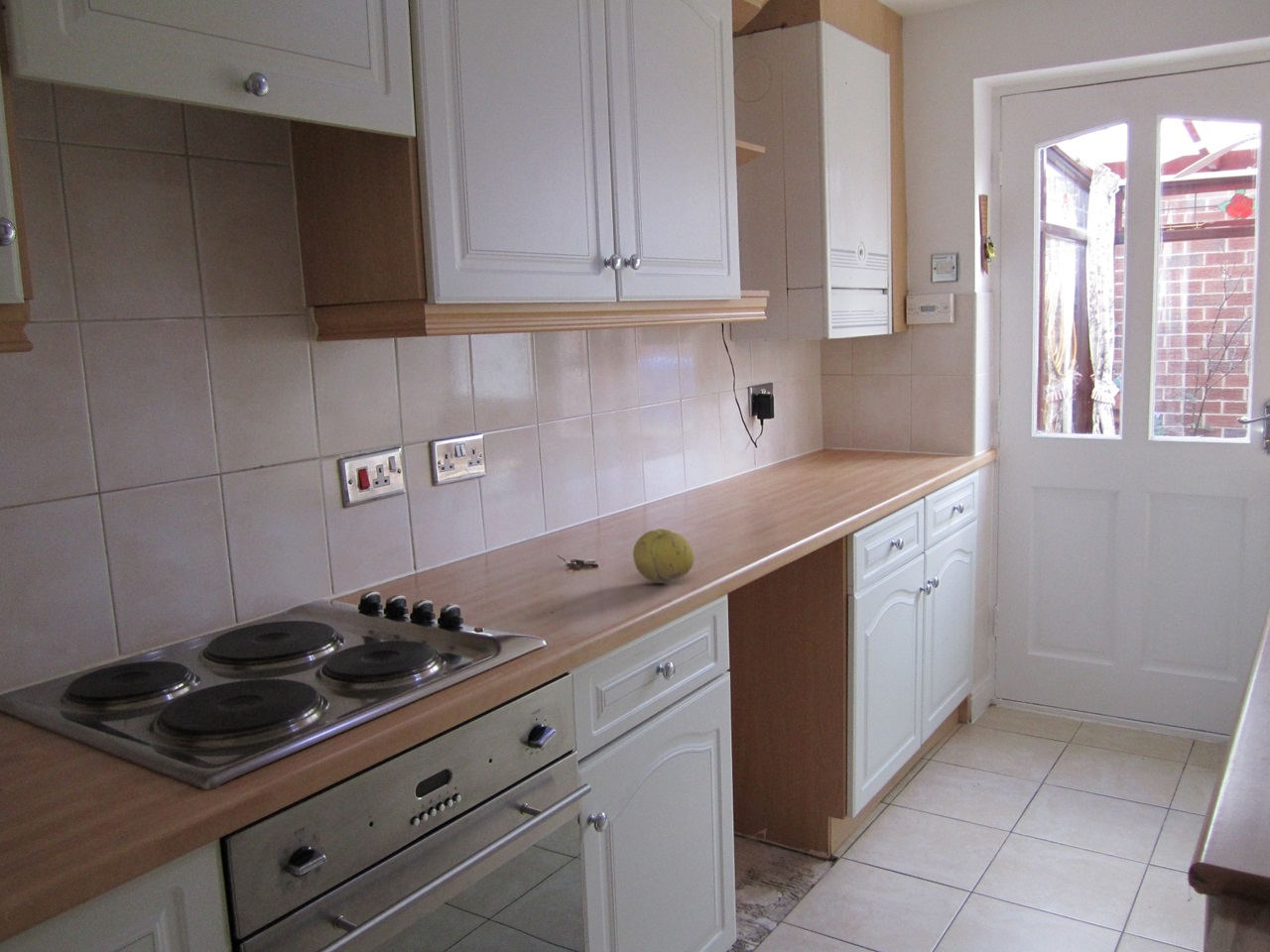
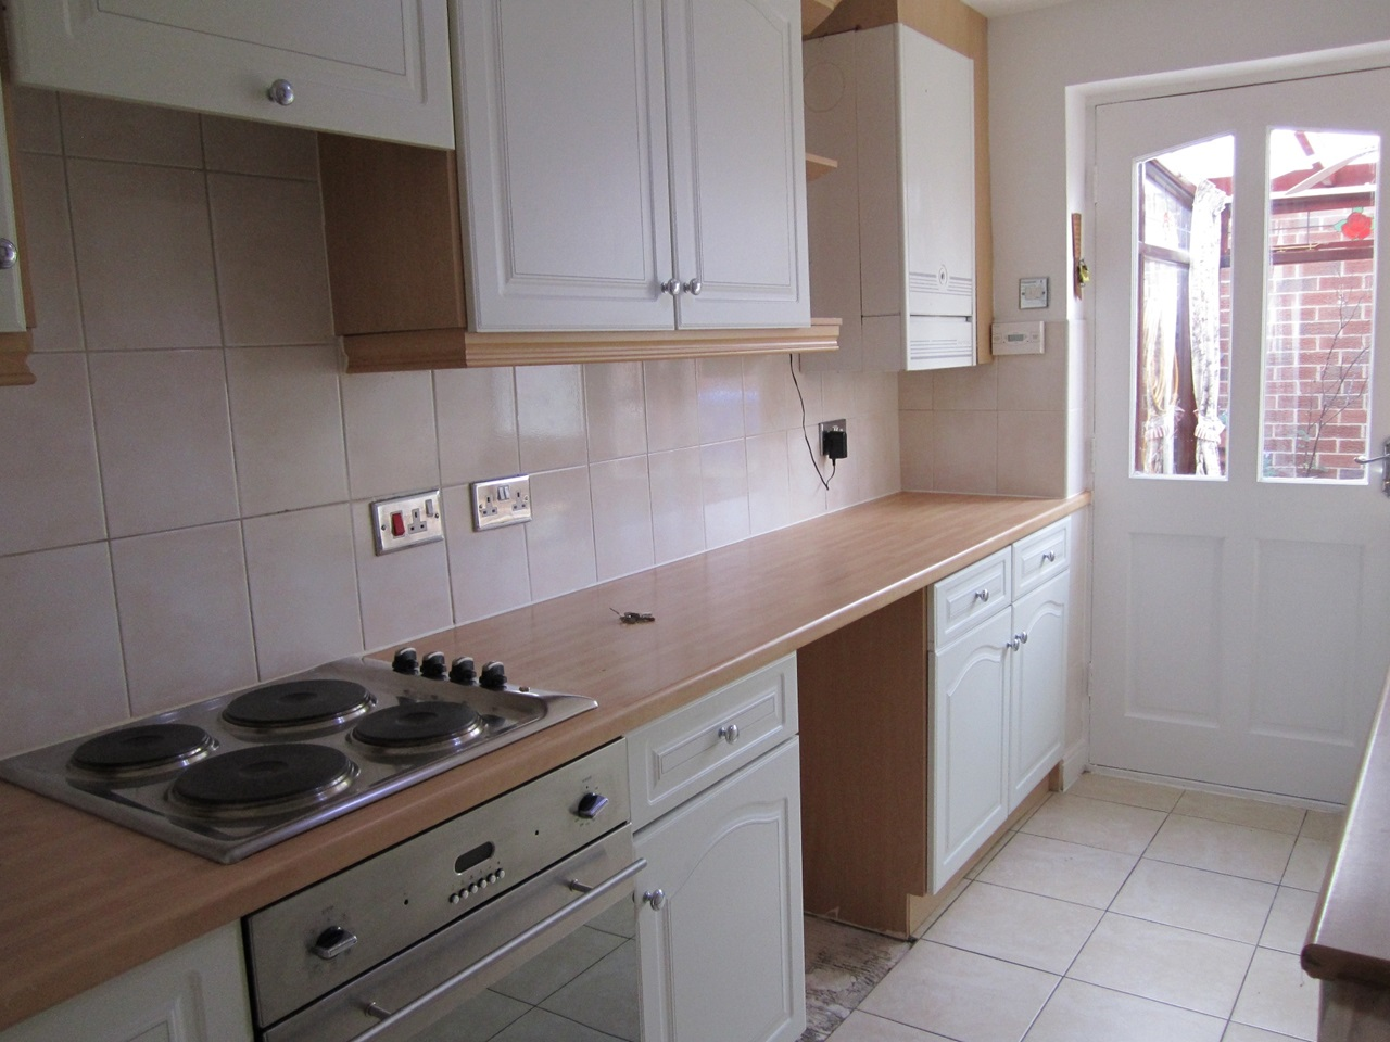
- fruit (663, 555)
